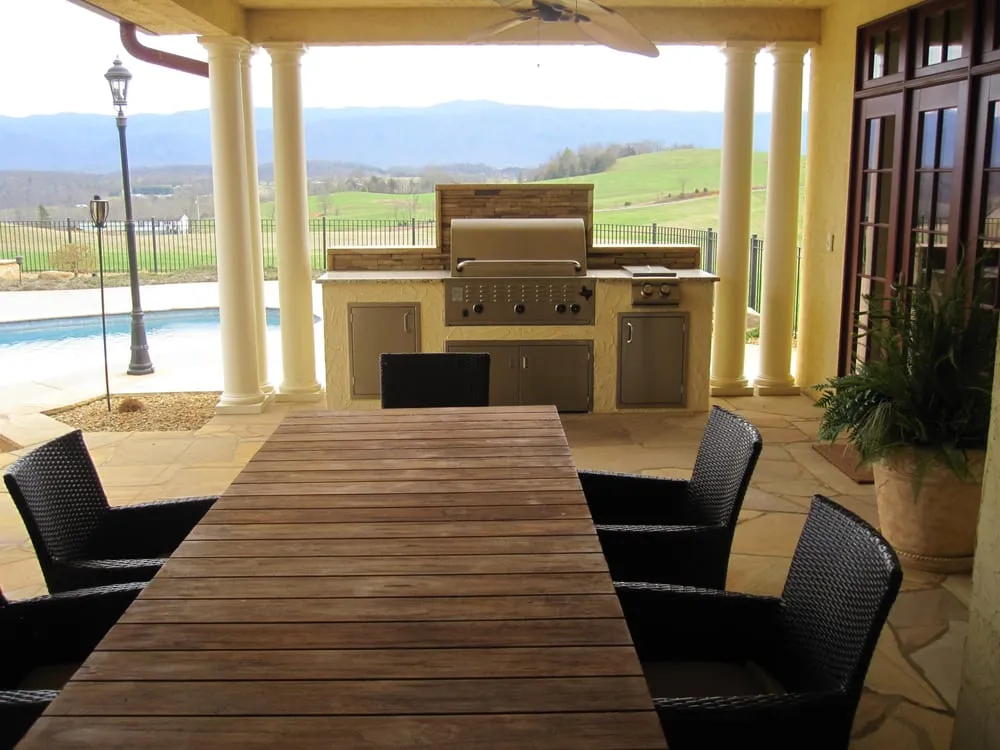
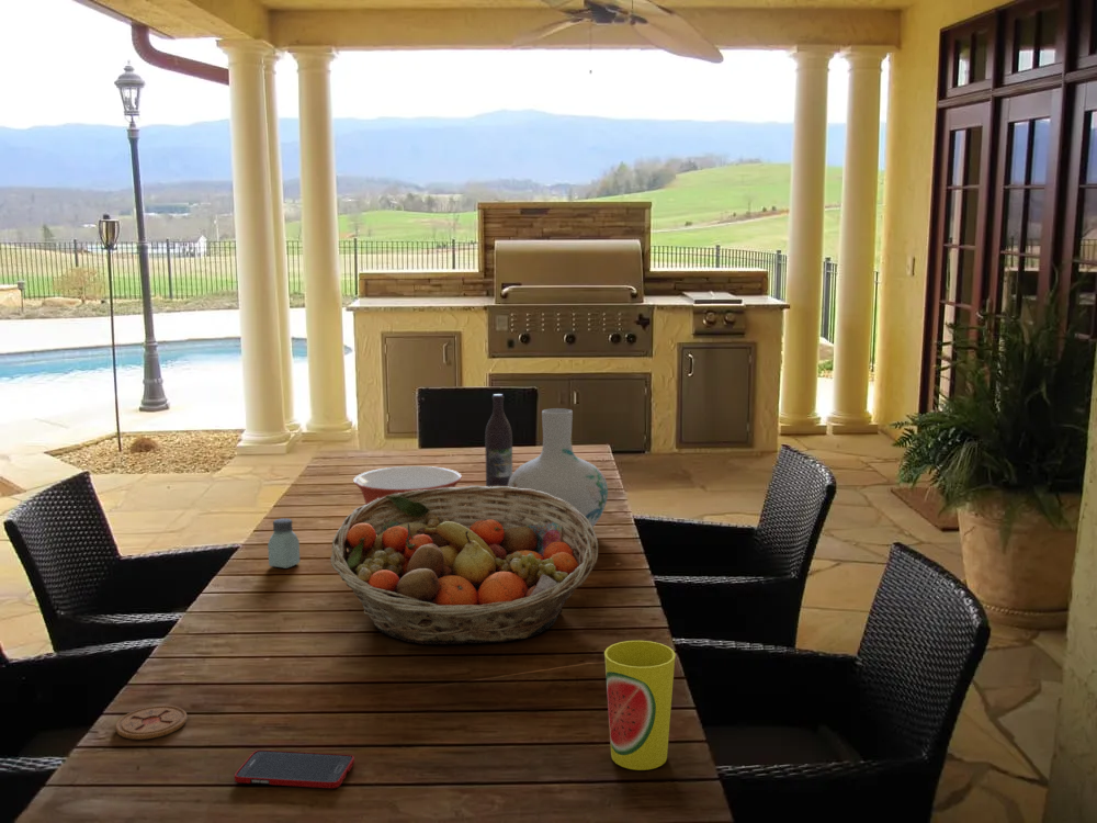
+ vase (557, 473)
+ cup (638, 704)
+ fruit basket (465, 561)
+ wine bottle (498, 451)
+ mixing bowl (404, 492)
+ cell phone (295, 768)
+ coaster (151, 721)
+ saltshaker (283, 542)
